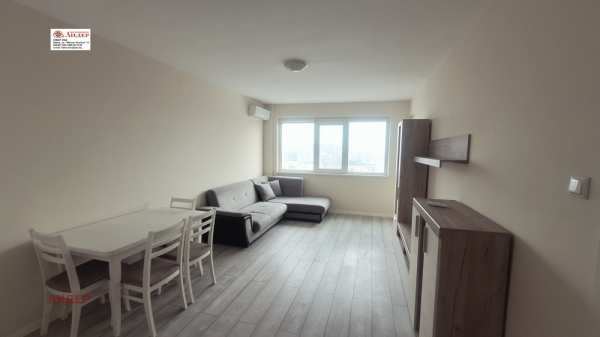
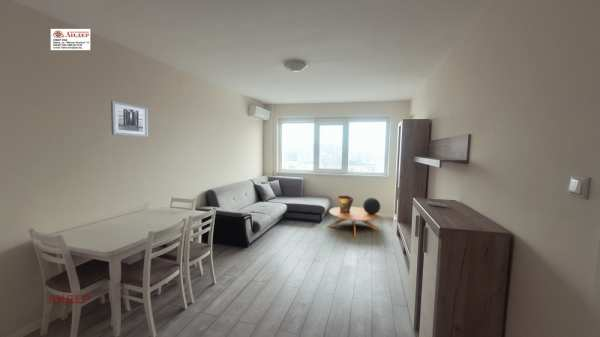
+ decorative globe (371, 206)
+ wall art (130, 120)
+ coffee table (354, 220)
+ decorative urn (345, 202)
